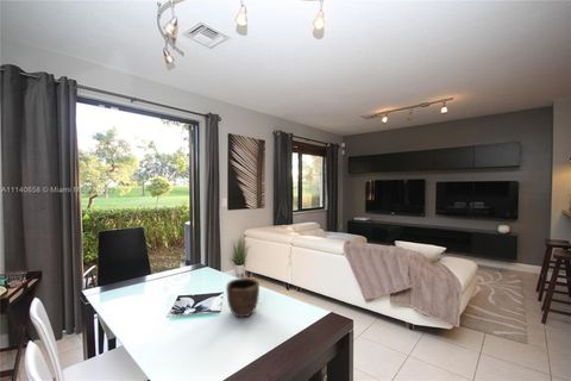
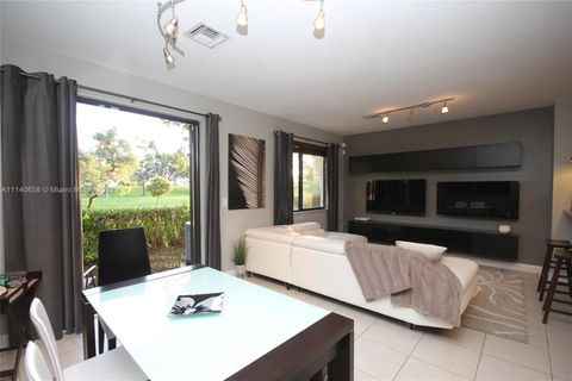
- bowl (243, 298)
